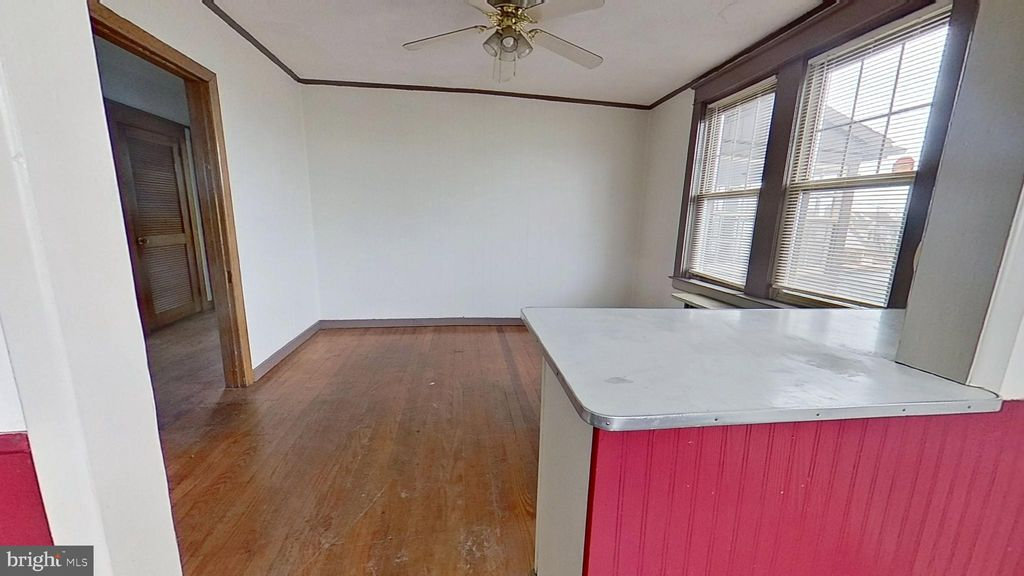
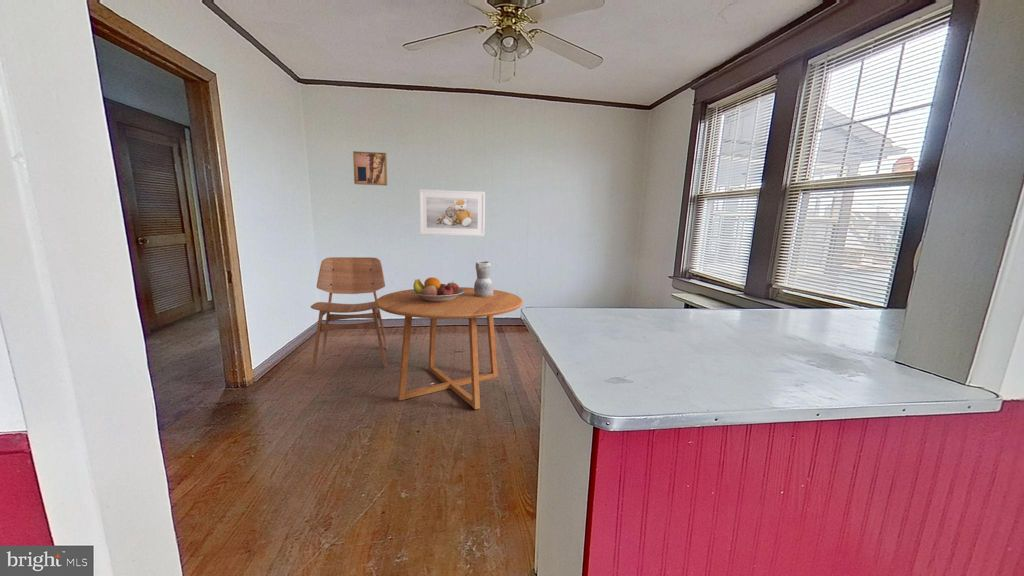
+ wall art (370, 168)
+ fruit bowl (438, 288)
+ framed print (452, 213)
+ dining table (435, 343)
+ dining chair (351, 310)
+ ceramic pitcher (484, 278)
